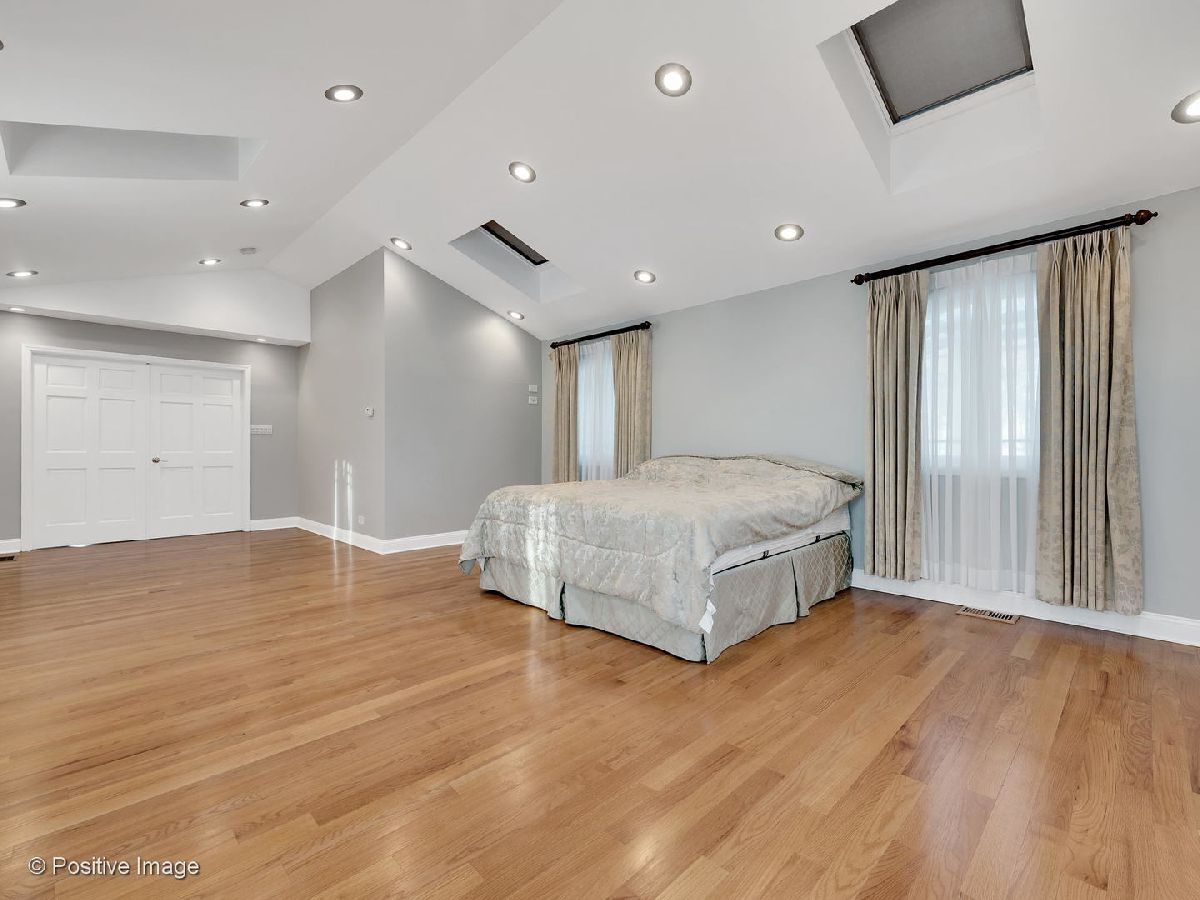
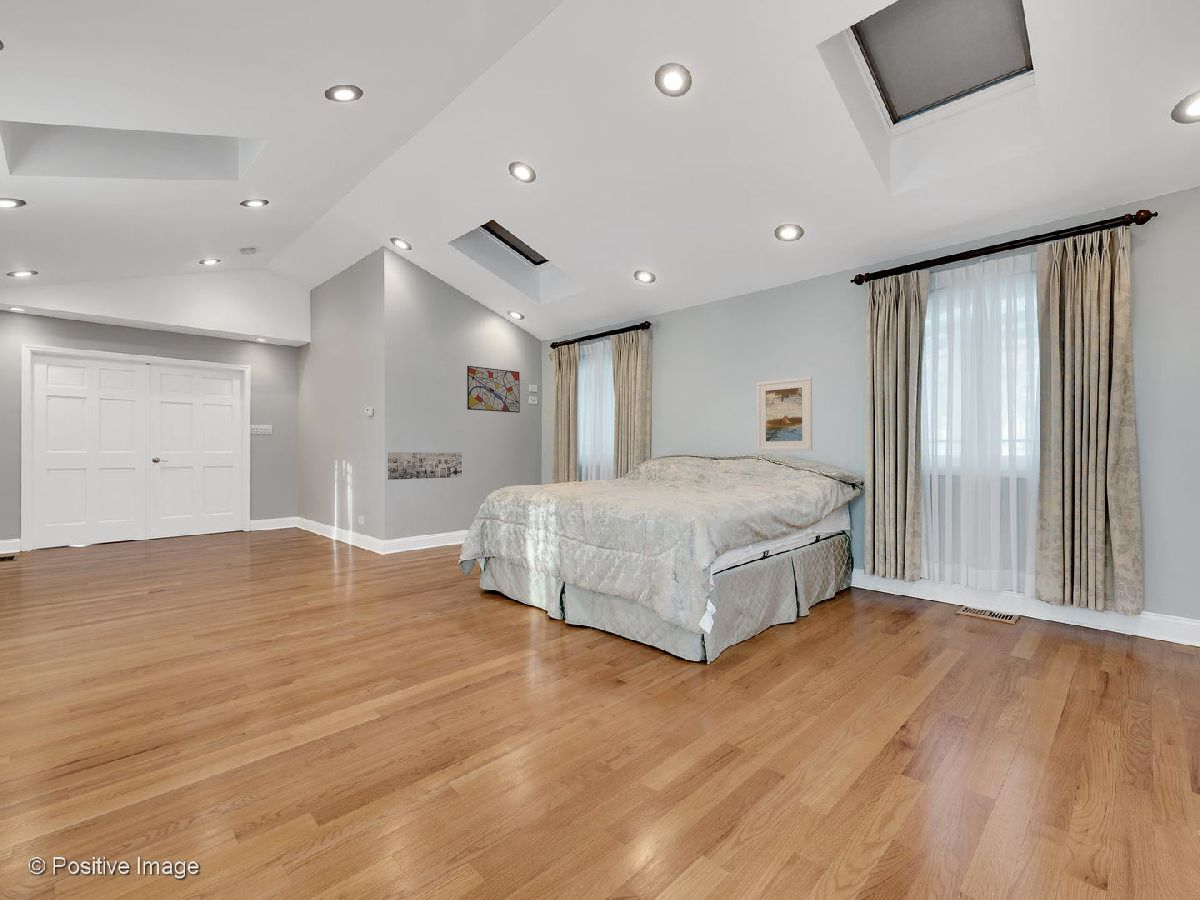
+ wall art (426, 465)
+ wall art (494, 390)
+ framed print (783, 415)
